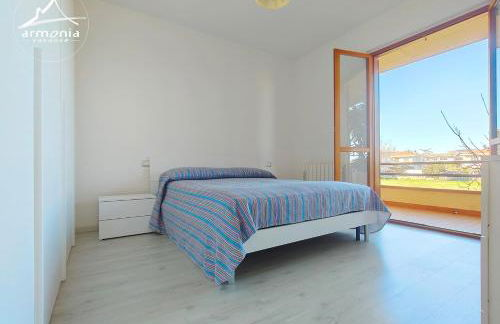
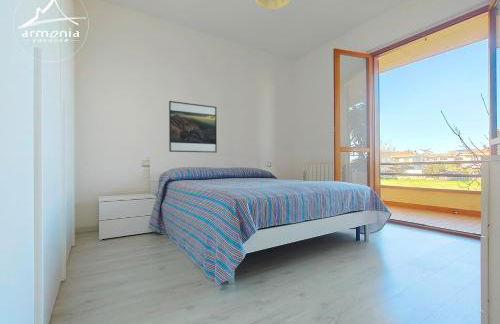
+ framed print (194, 128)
